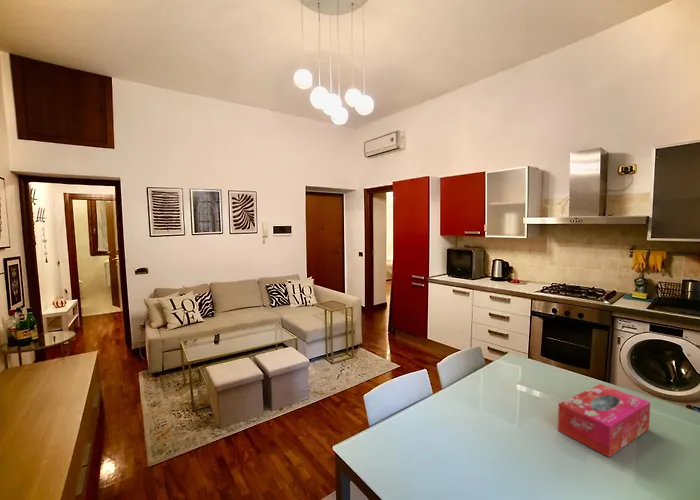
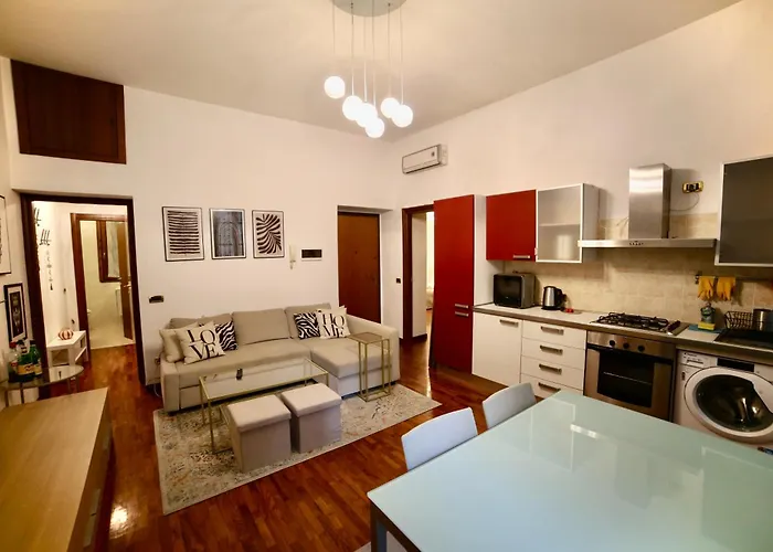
- tissue box (604, 416)
